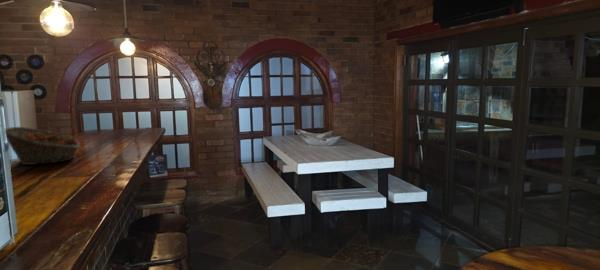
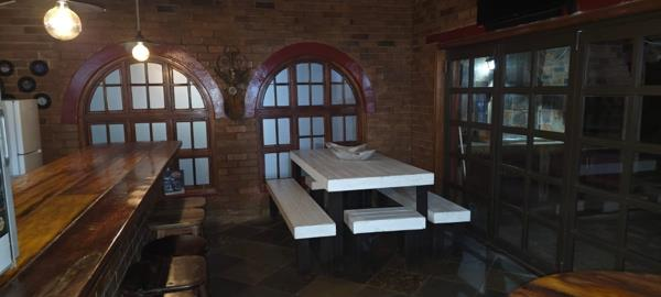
- fruit basket (43, 143)
